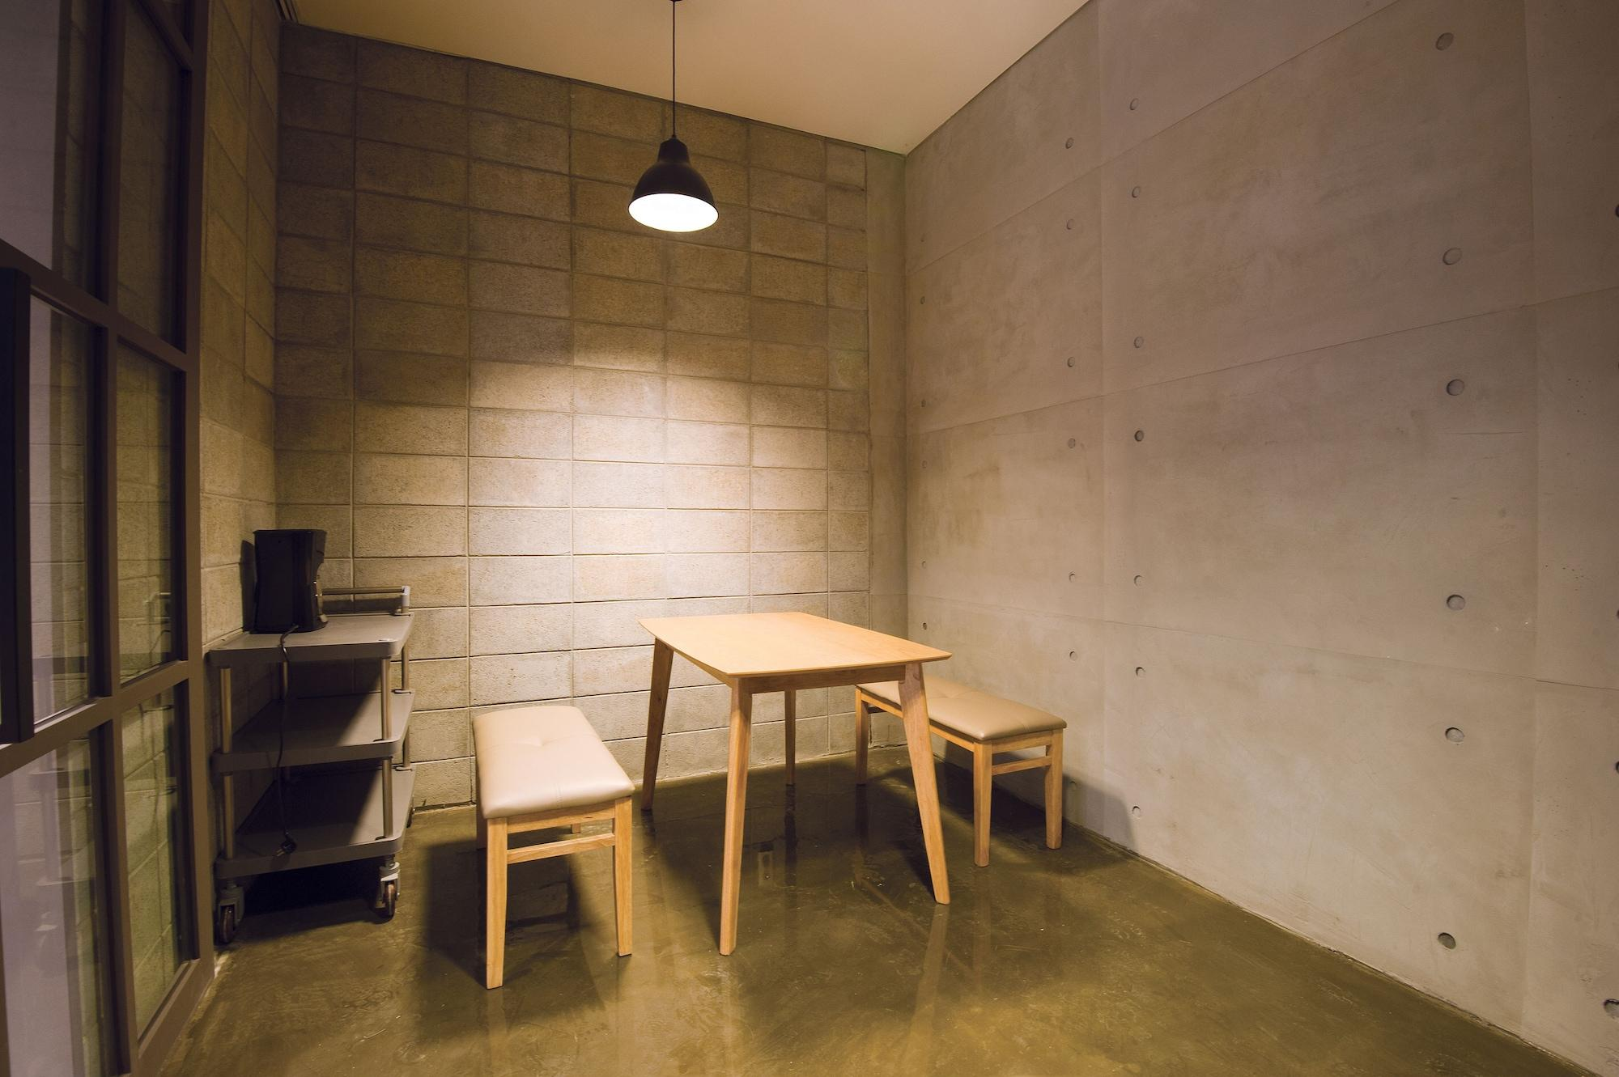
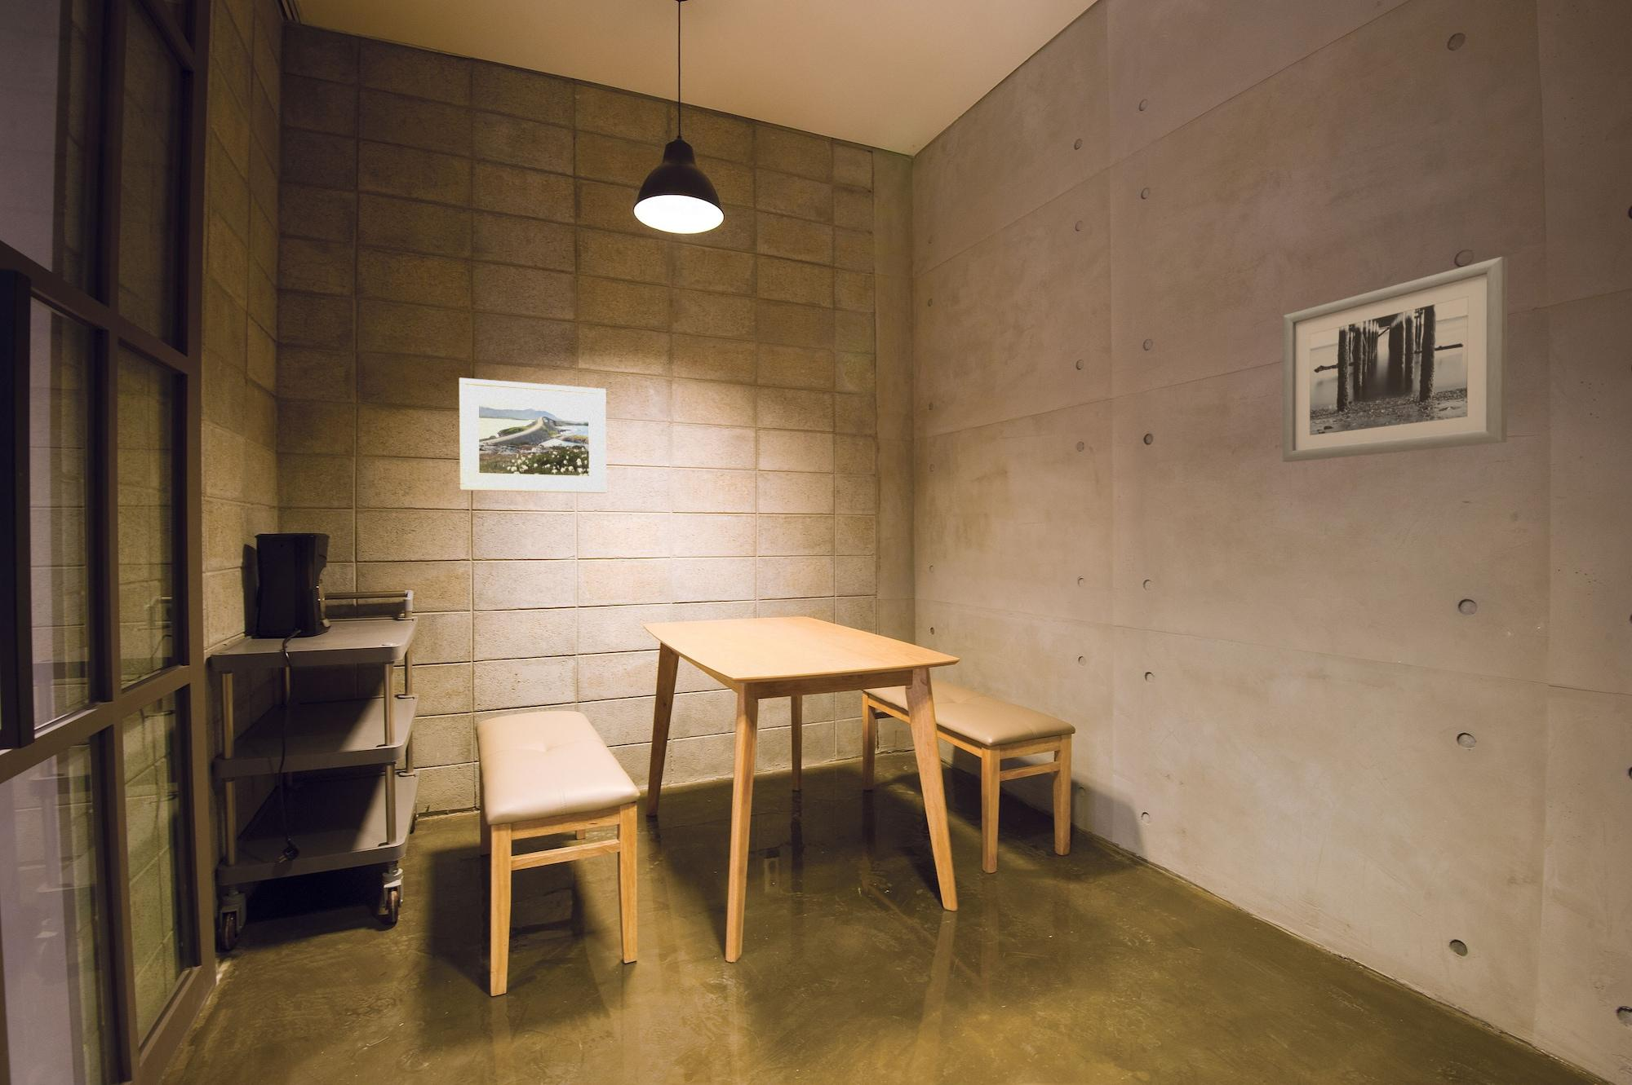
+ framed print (536, 437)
+ wall art (1381, 372)
